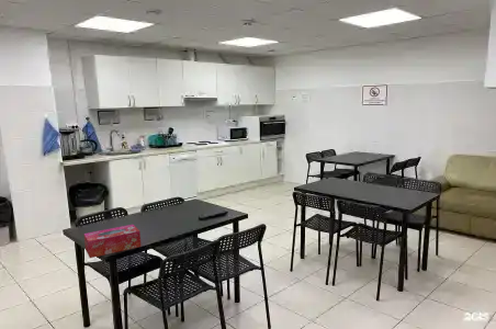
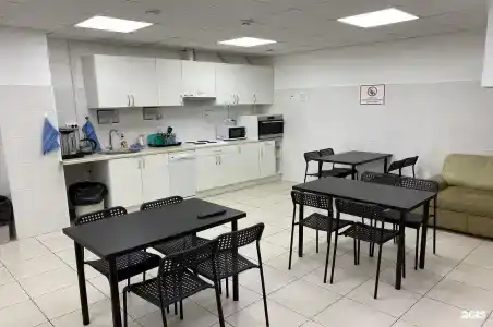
- tissue box (112, 240)
